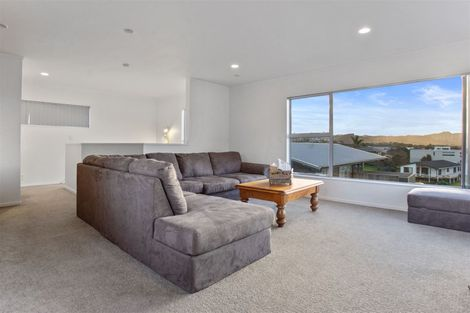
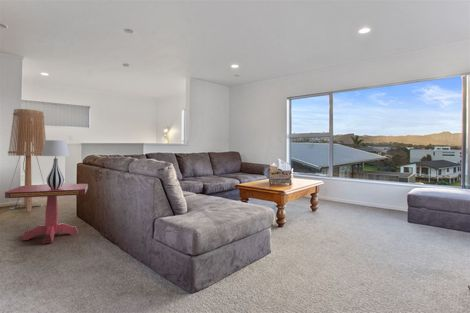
+ table lamp (55, 164)
+ floor lamp (28, 159)
+ side table (51, 211)
